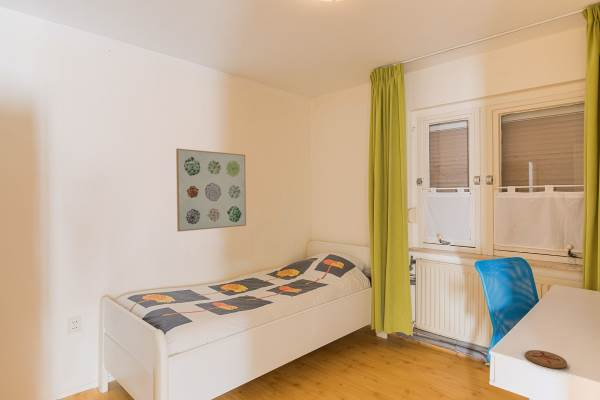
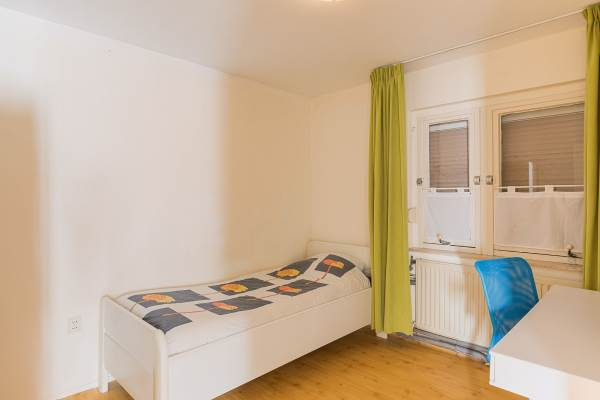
- wall art (213, 190)
- coaster (545, 358)
